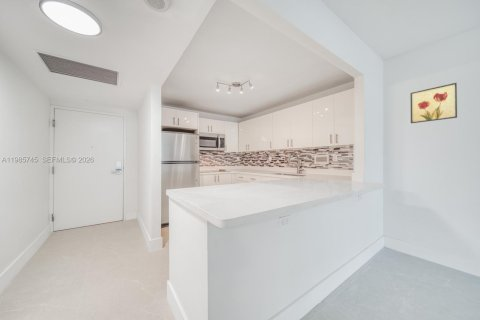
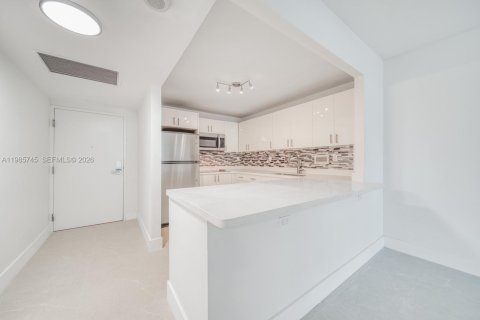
- wall art (432, 104)
